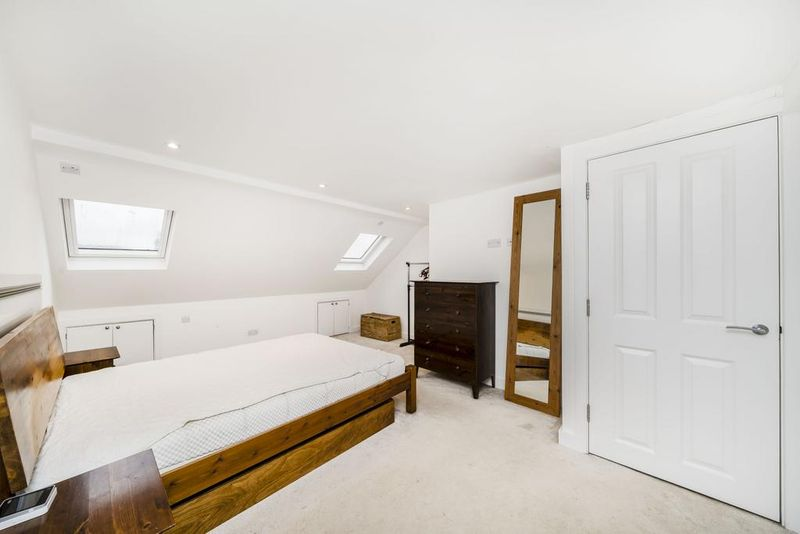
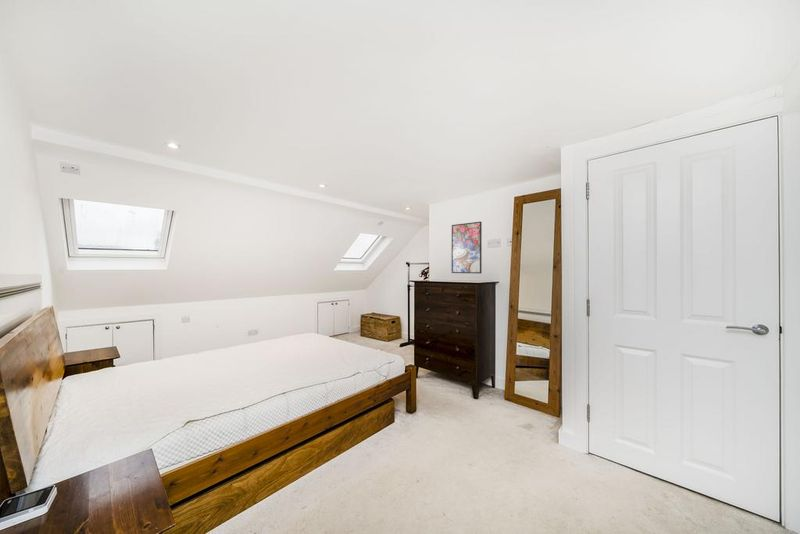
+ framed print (465, 248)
